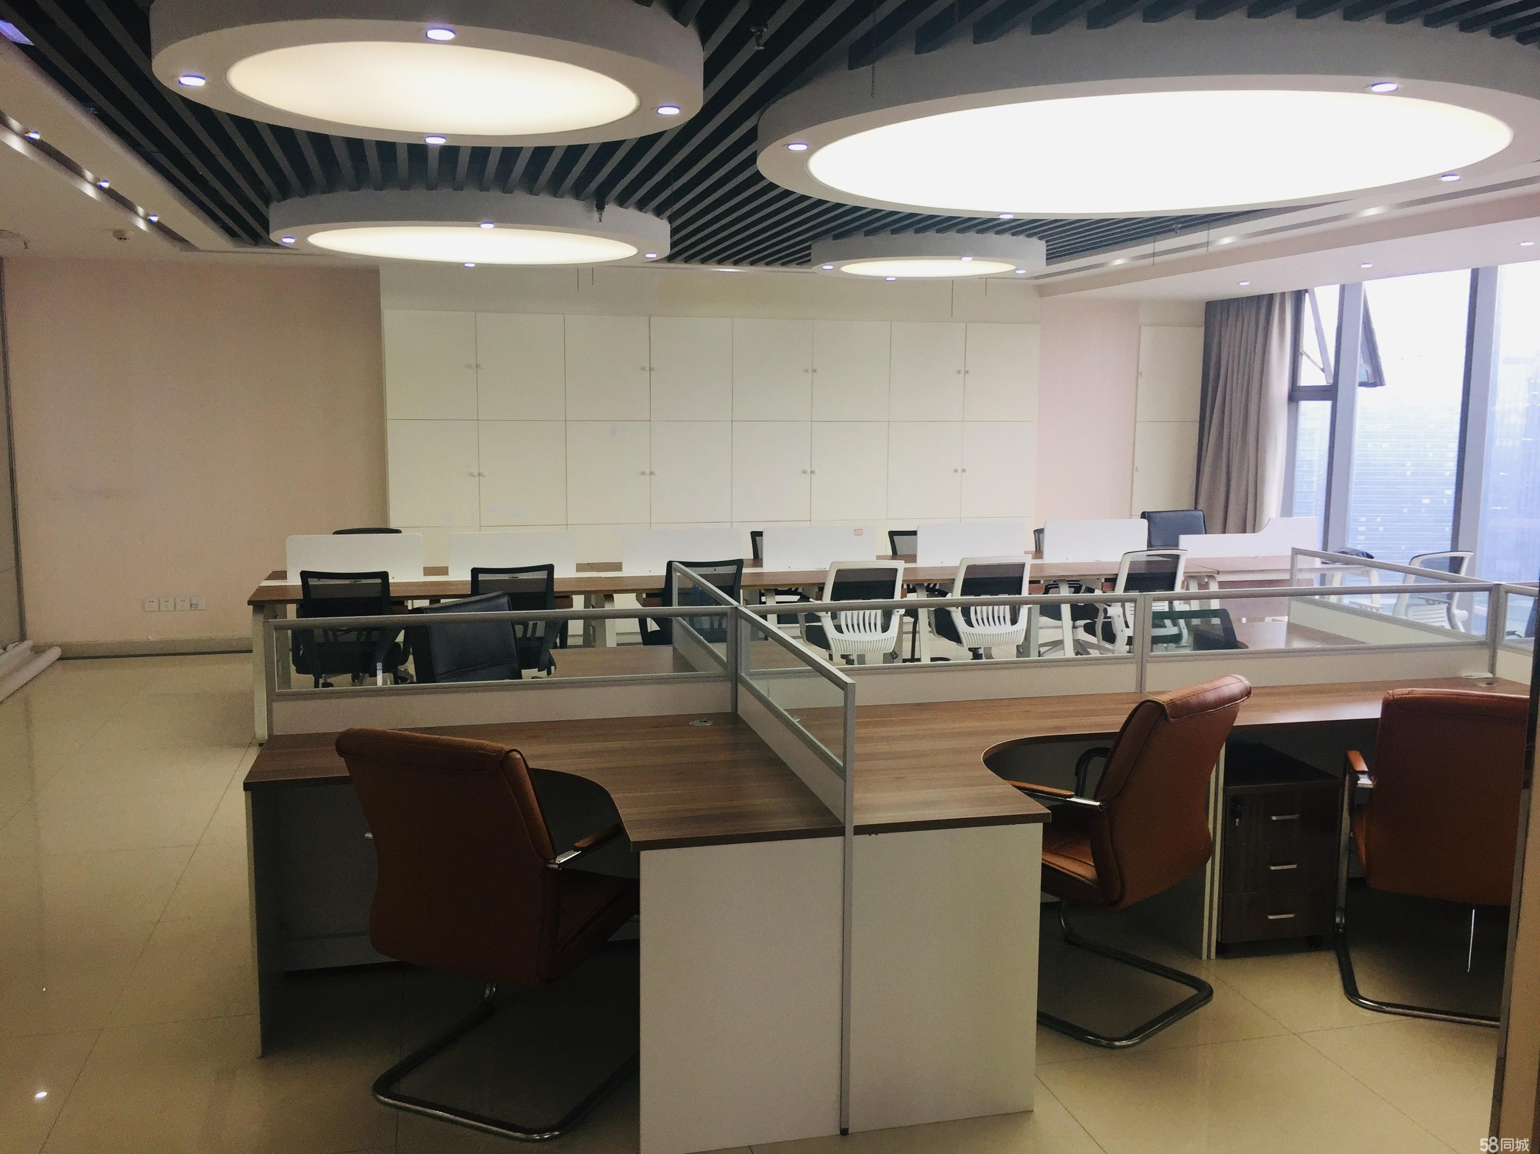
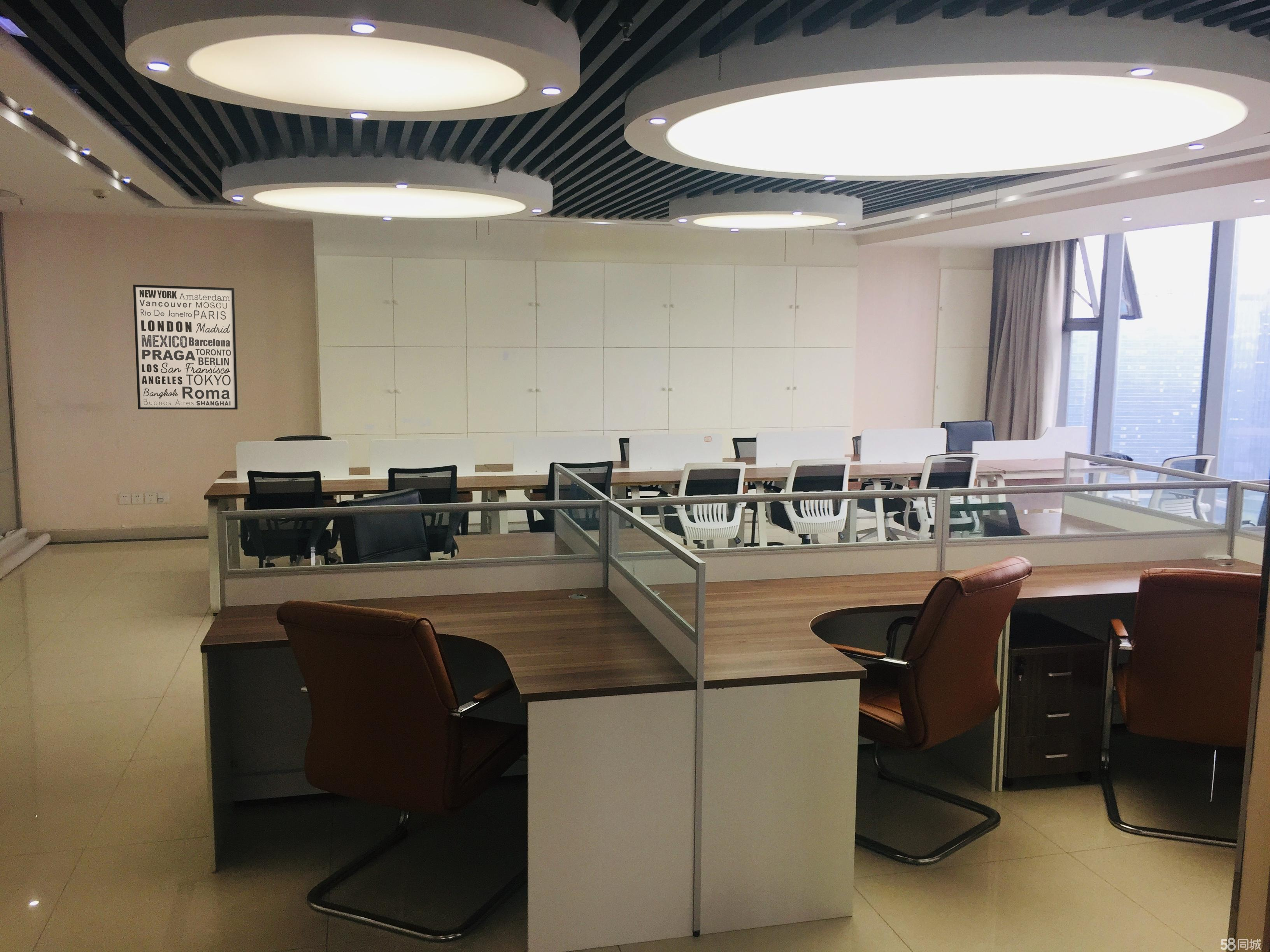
+ wall art (186, 348)
